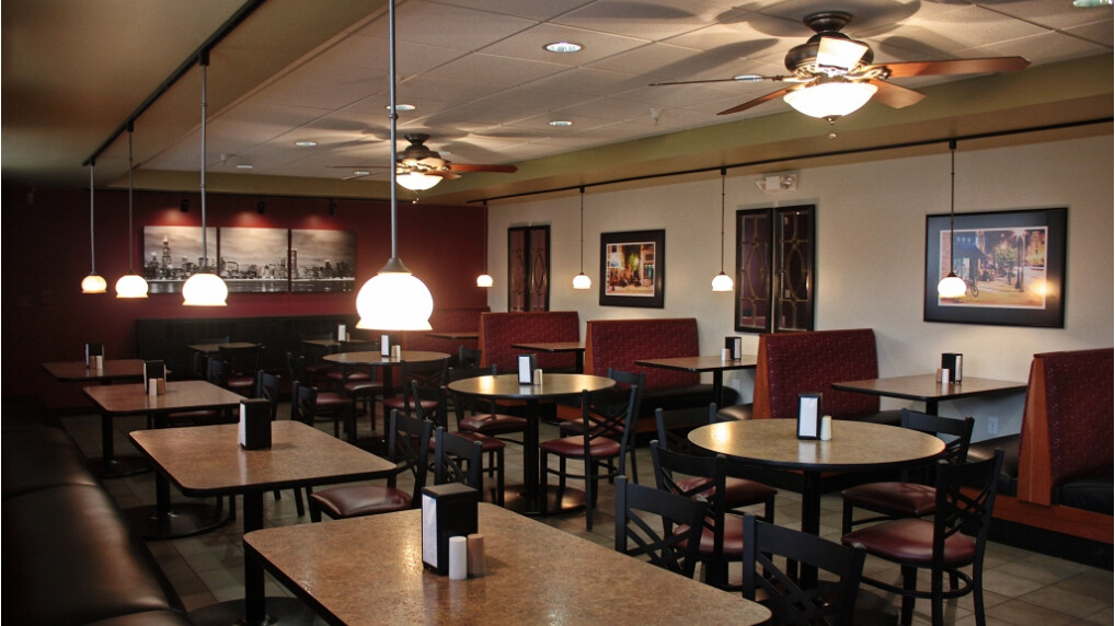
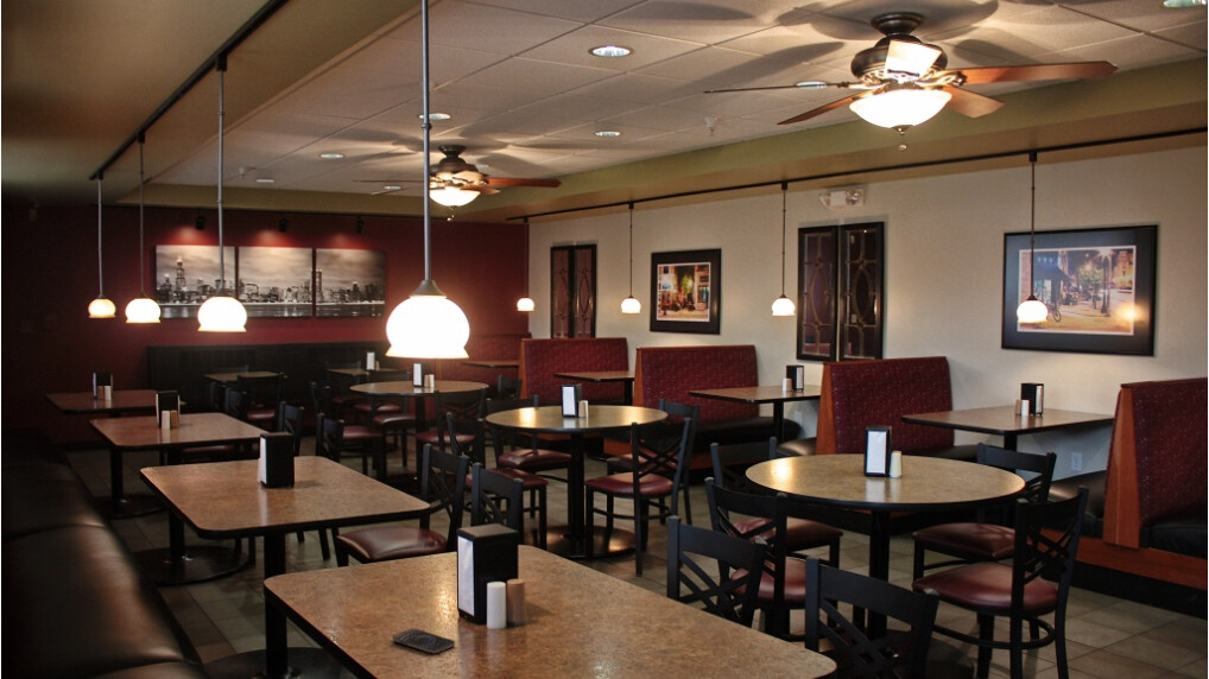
+ smartphone (423, 640)
